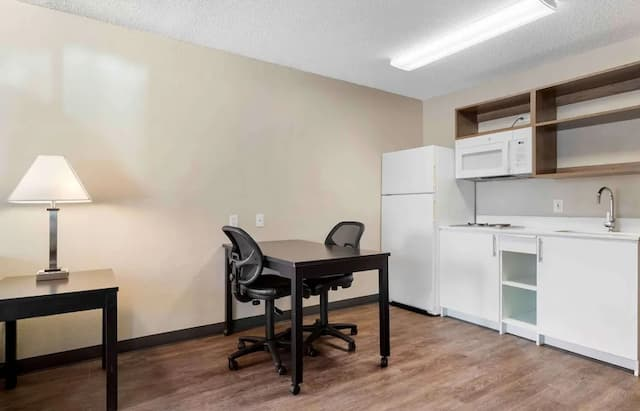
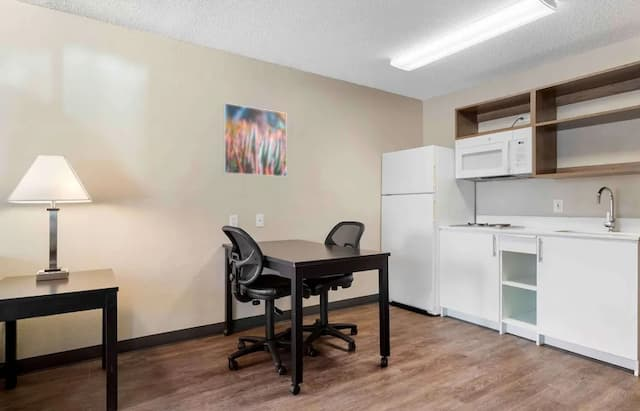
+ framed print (256, 141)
